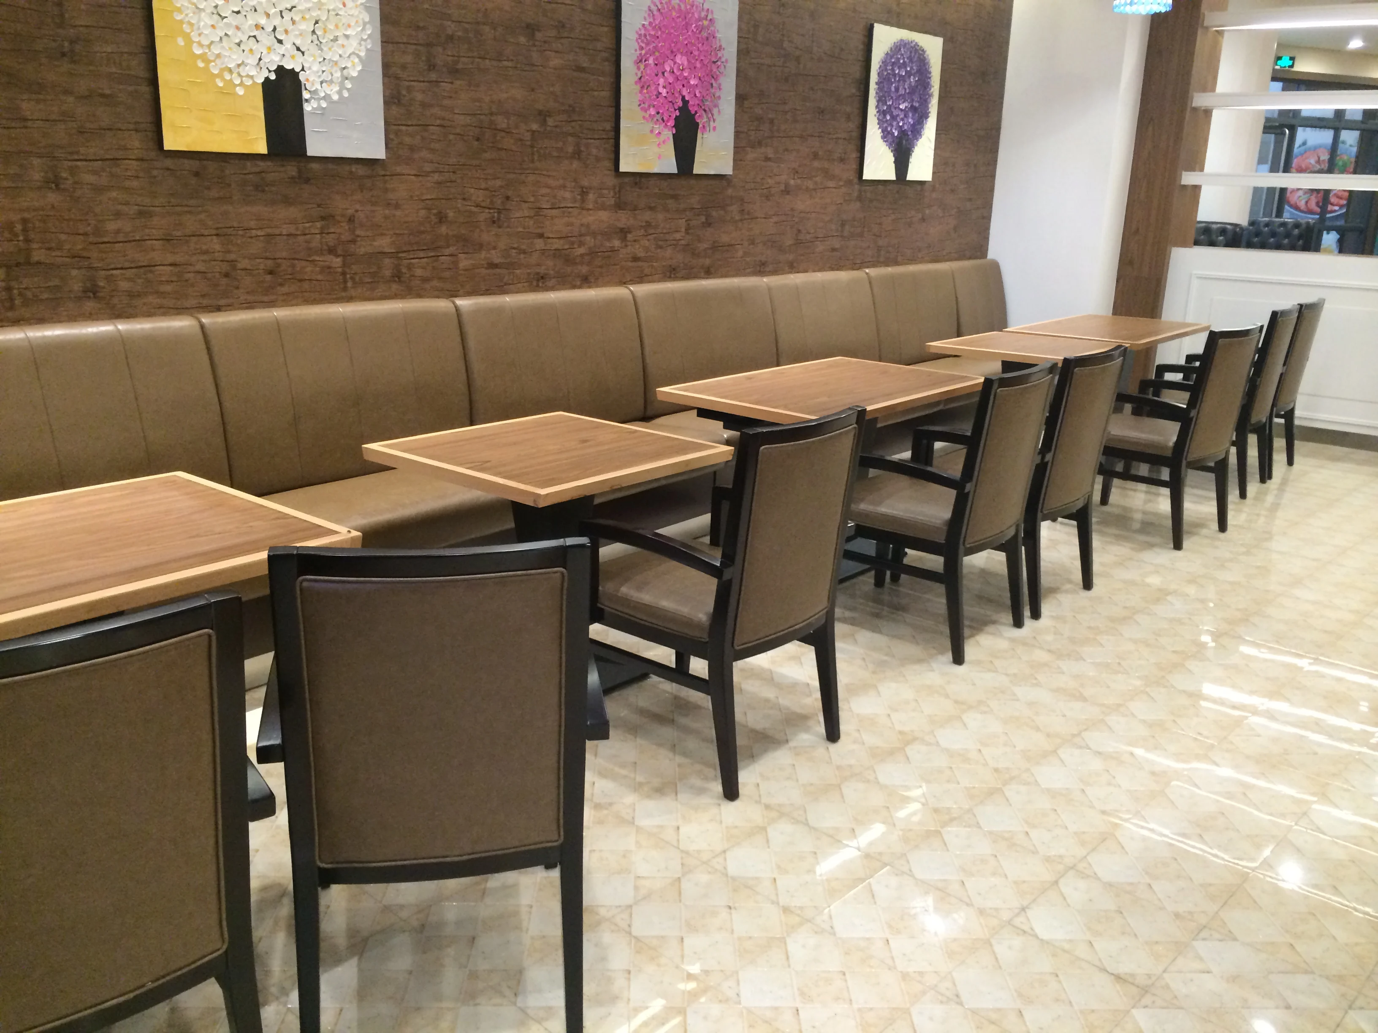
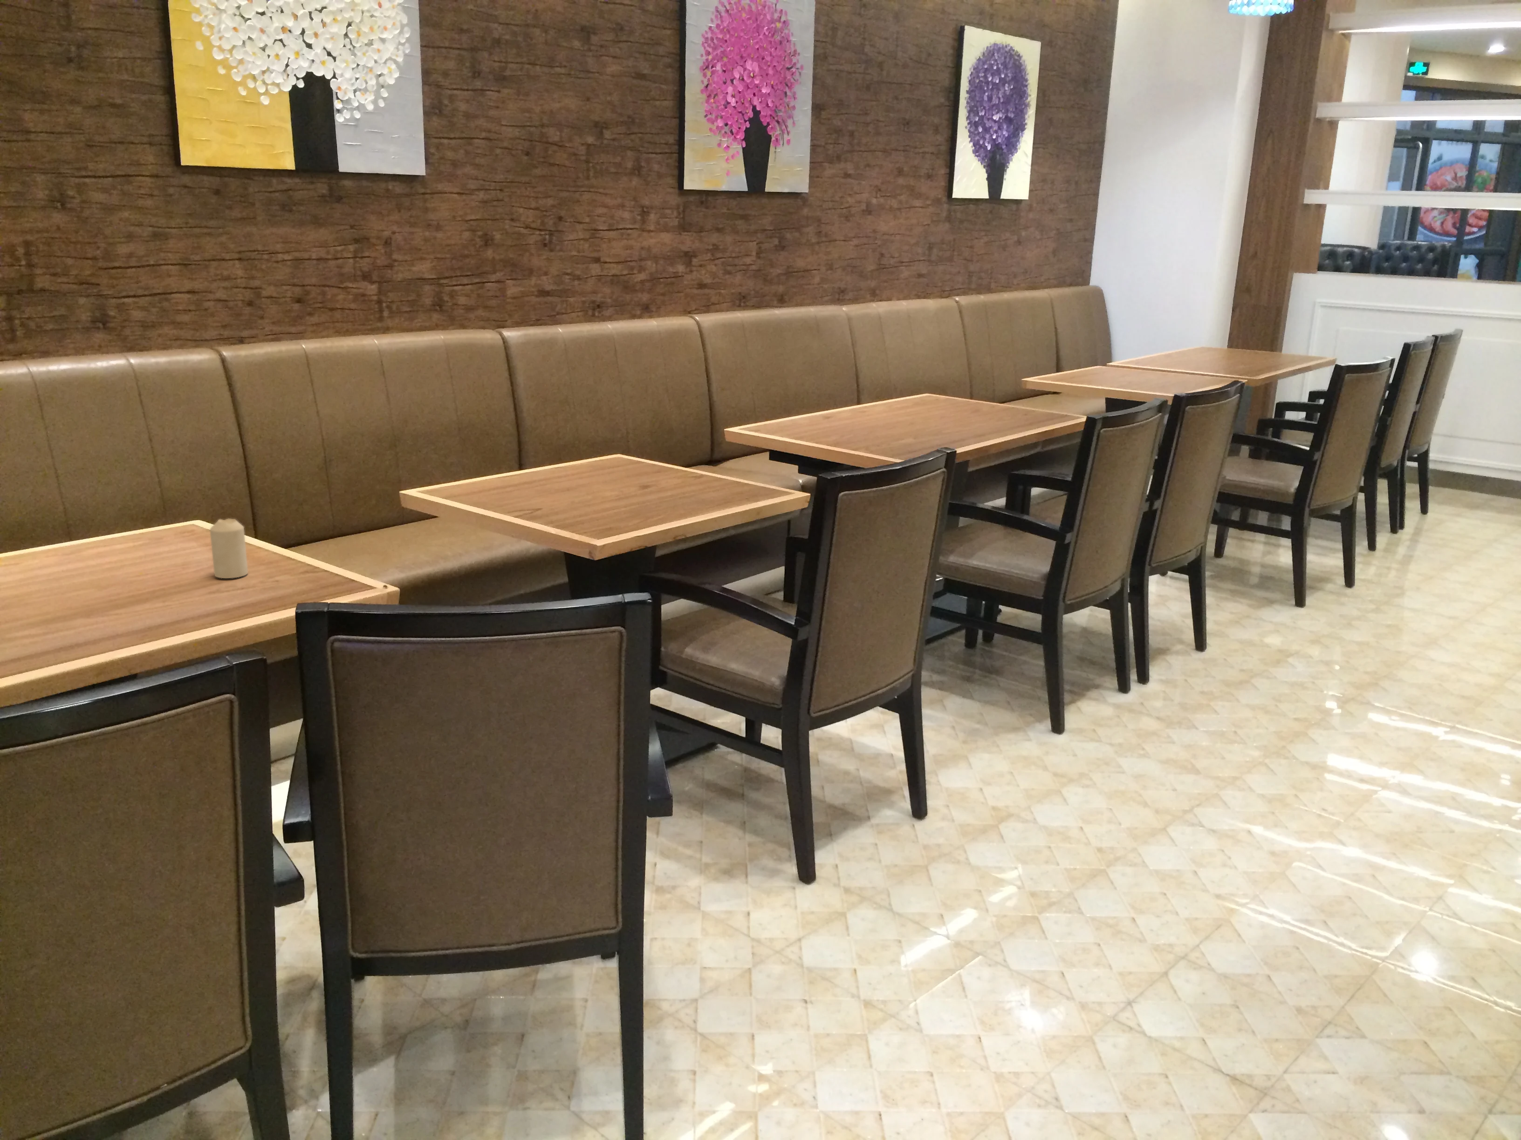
+ candle (229, 547)
